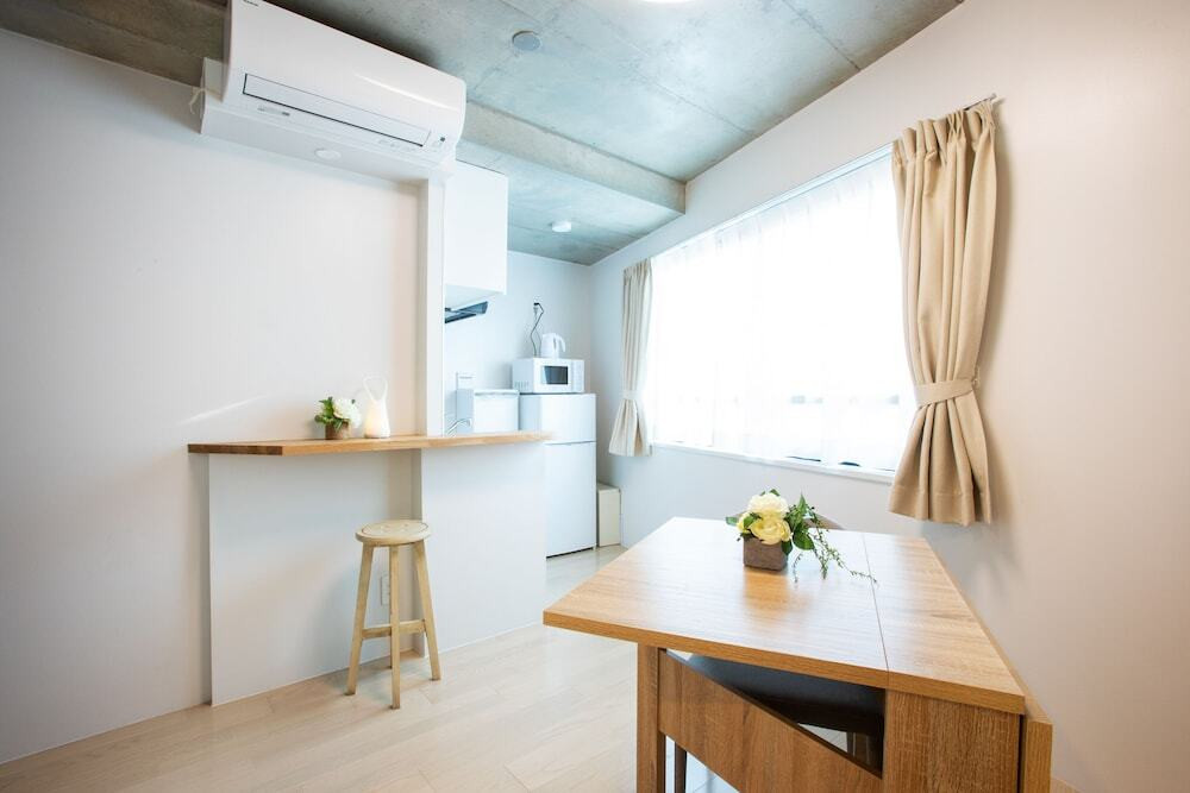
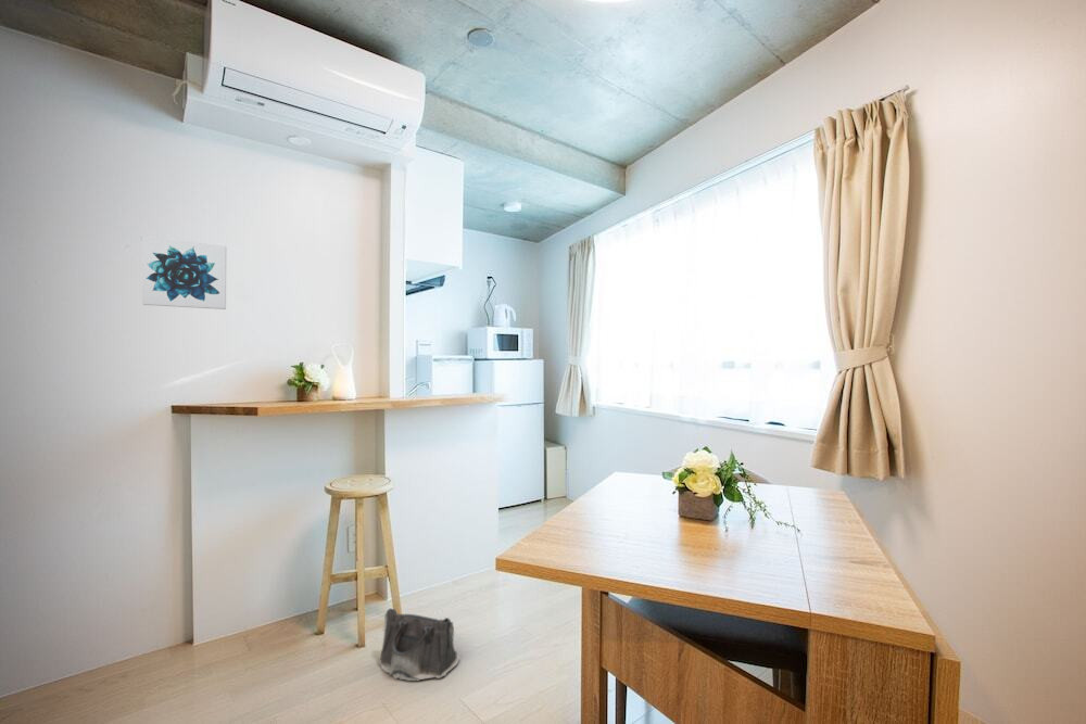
+ wall art (186, 274)
+ saddlebag (416, 638)
